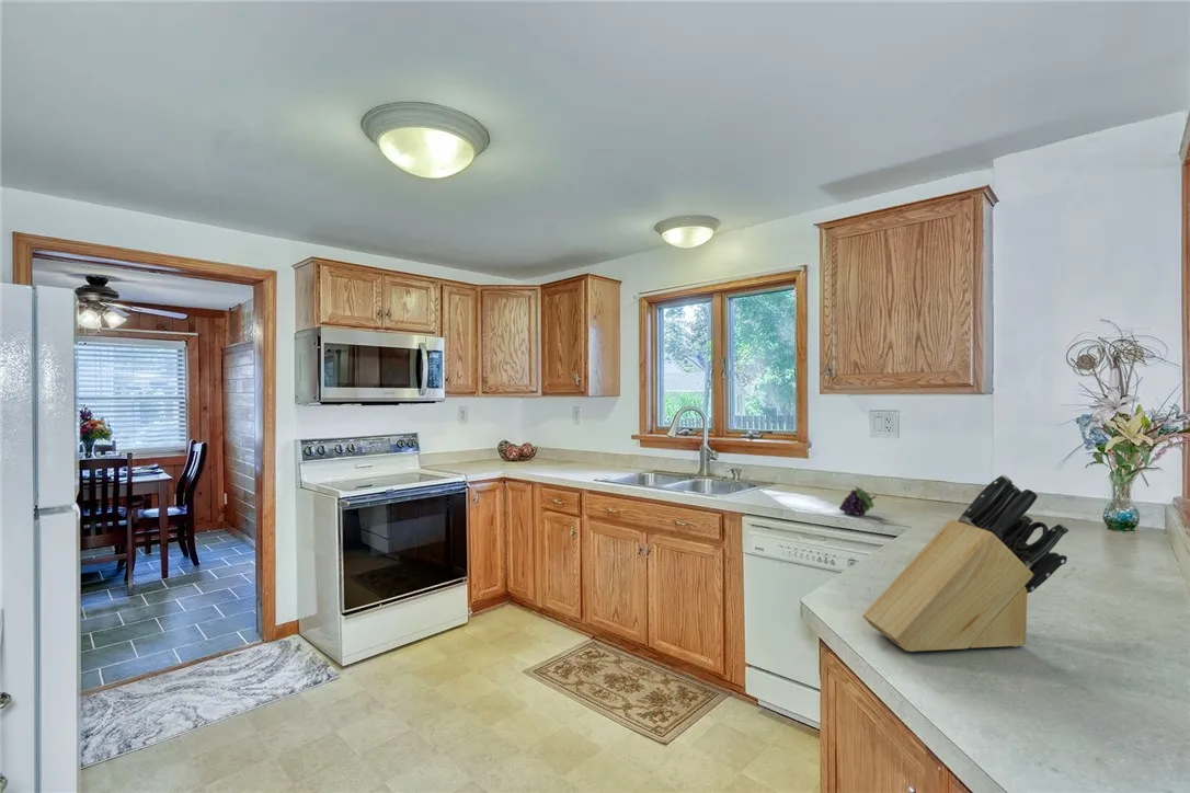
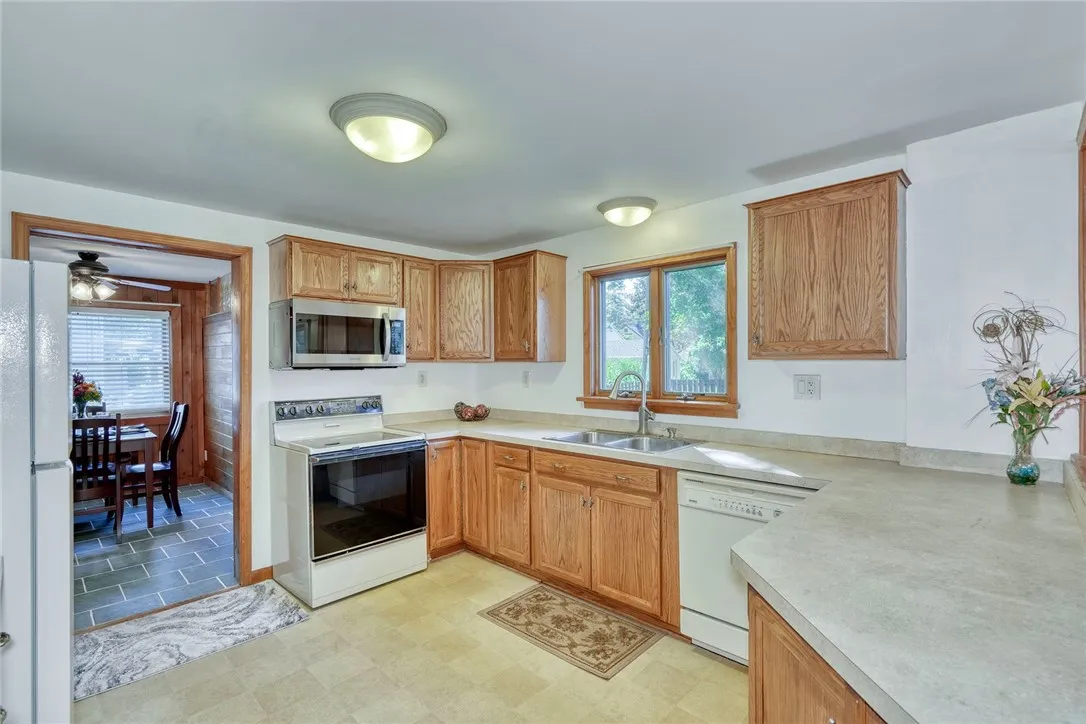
- fruit (857, 501)
- knife block (963, 558)
